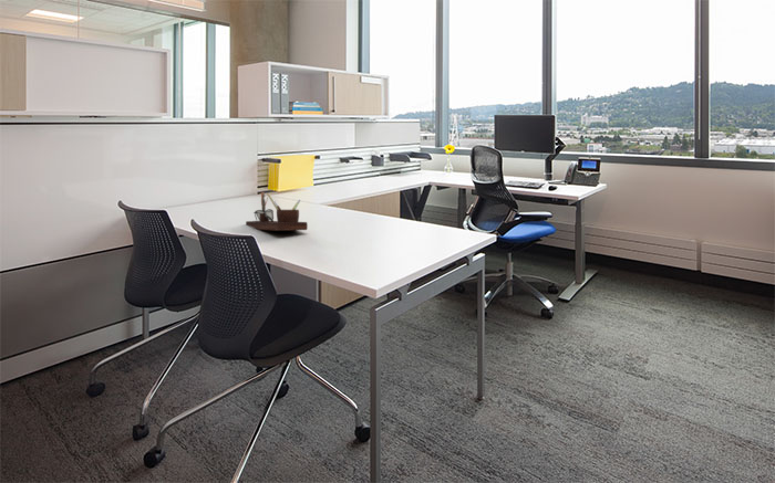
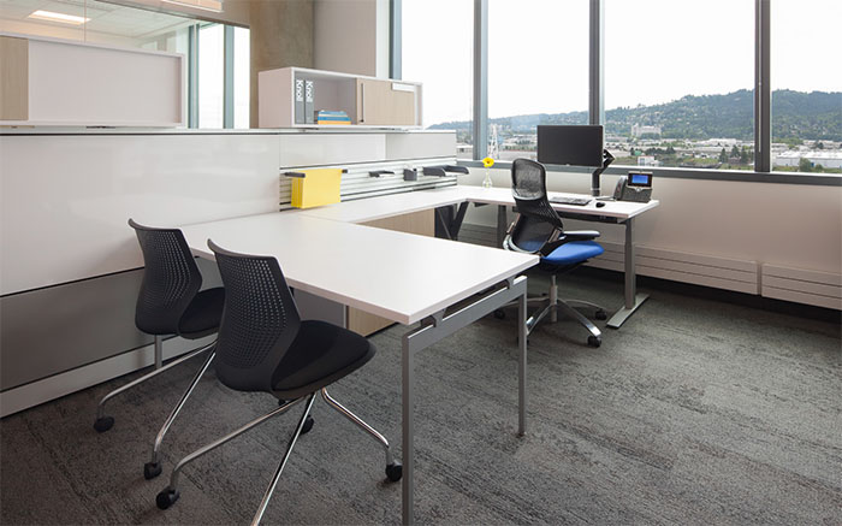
- desk organizer (277, 210)
